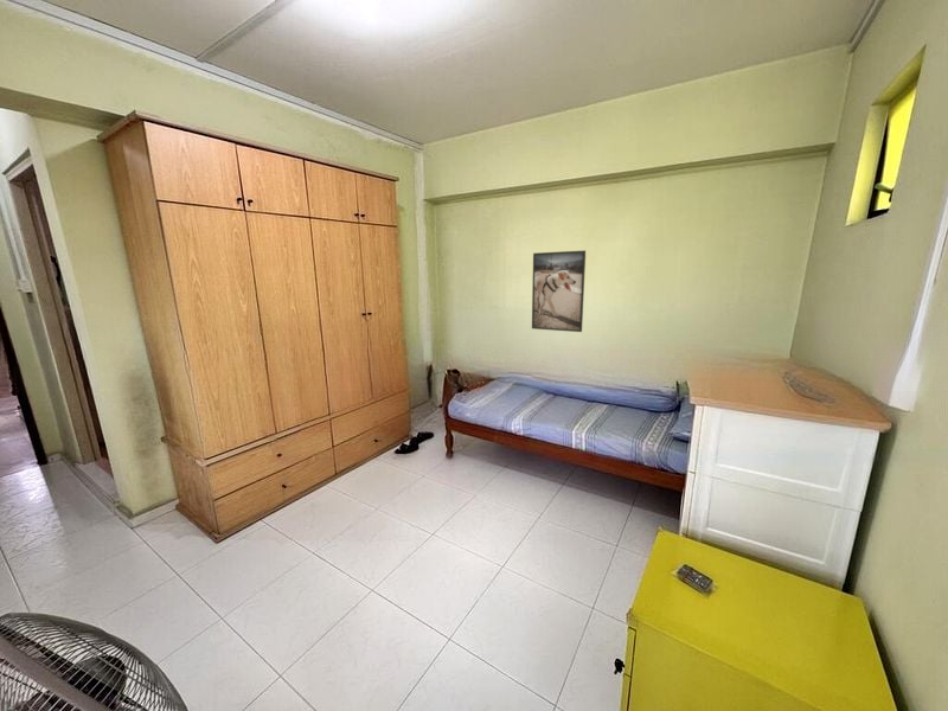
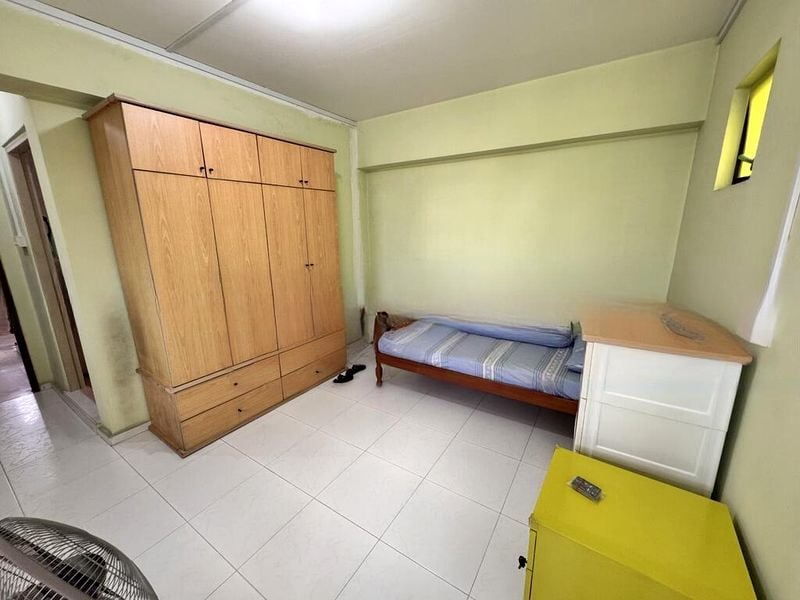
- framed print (557, 292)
